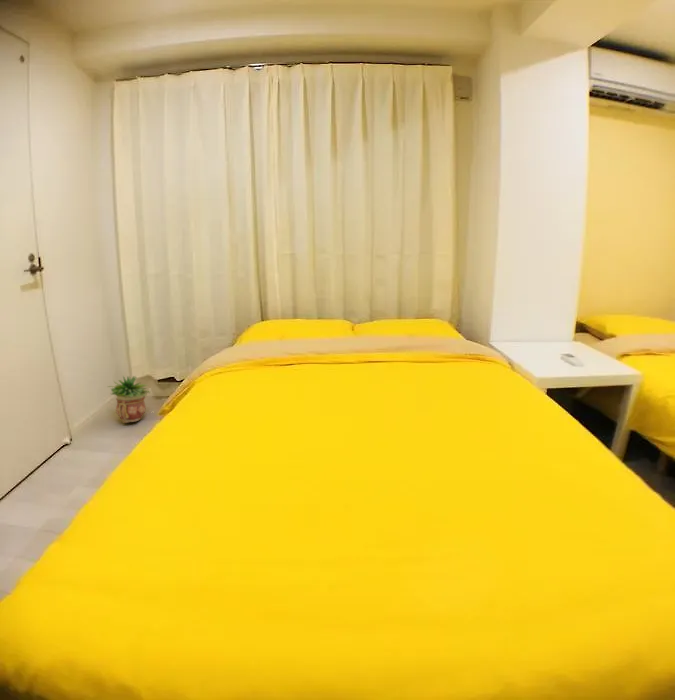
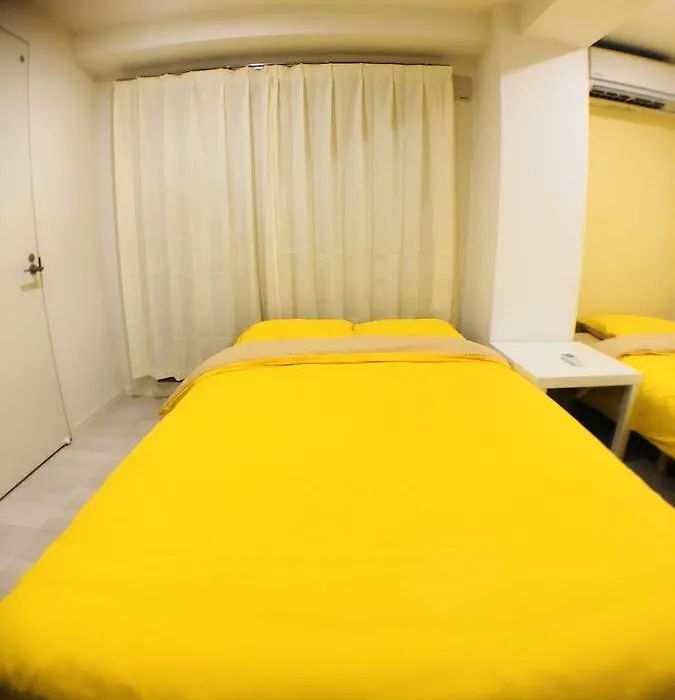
- potted plant (130, 397)
